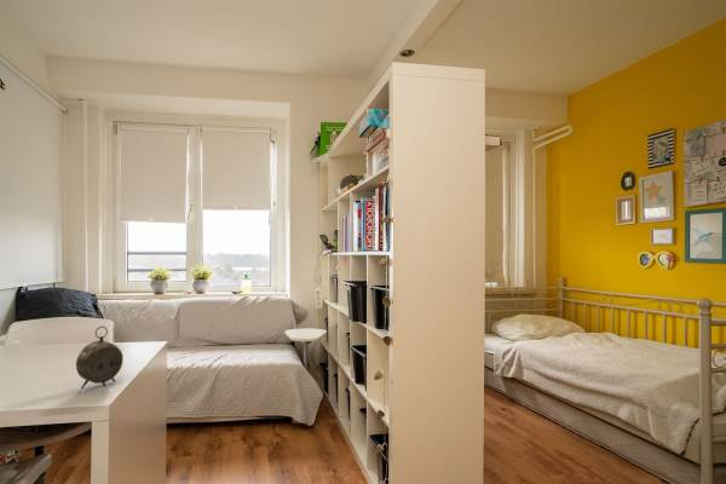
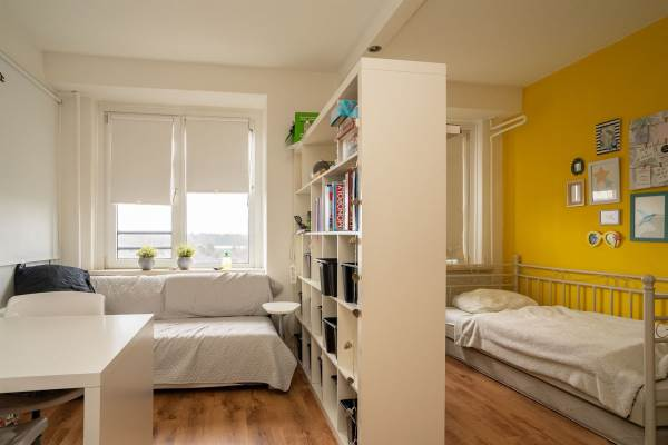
- alarm clock (100, 356)
